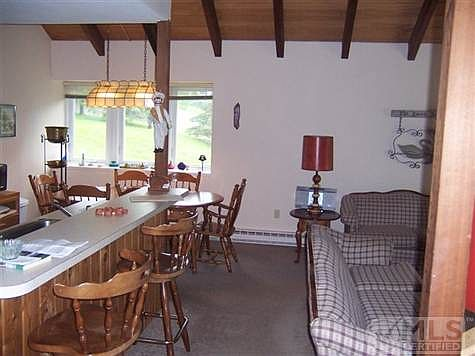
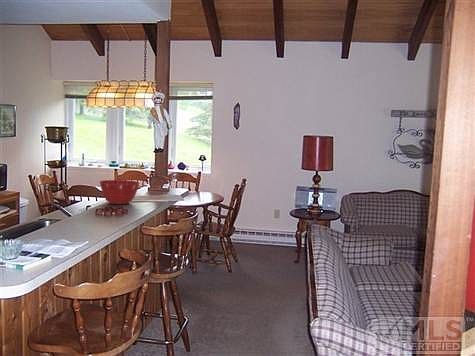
+ mixing bowl (119, 192)
